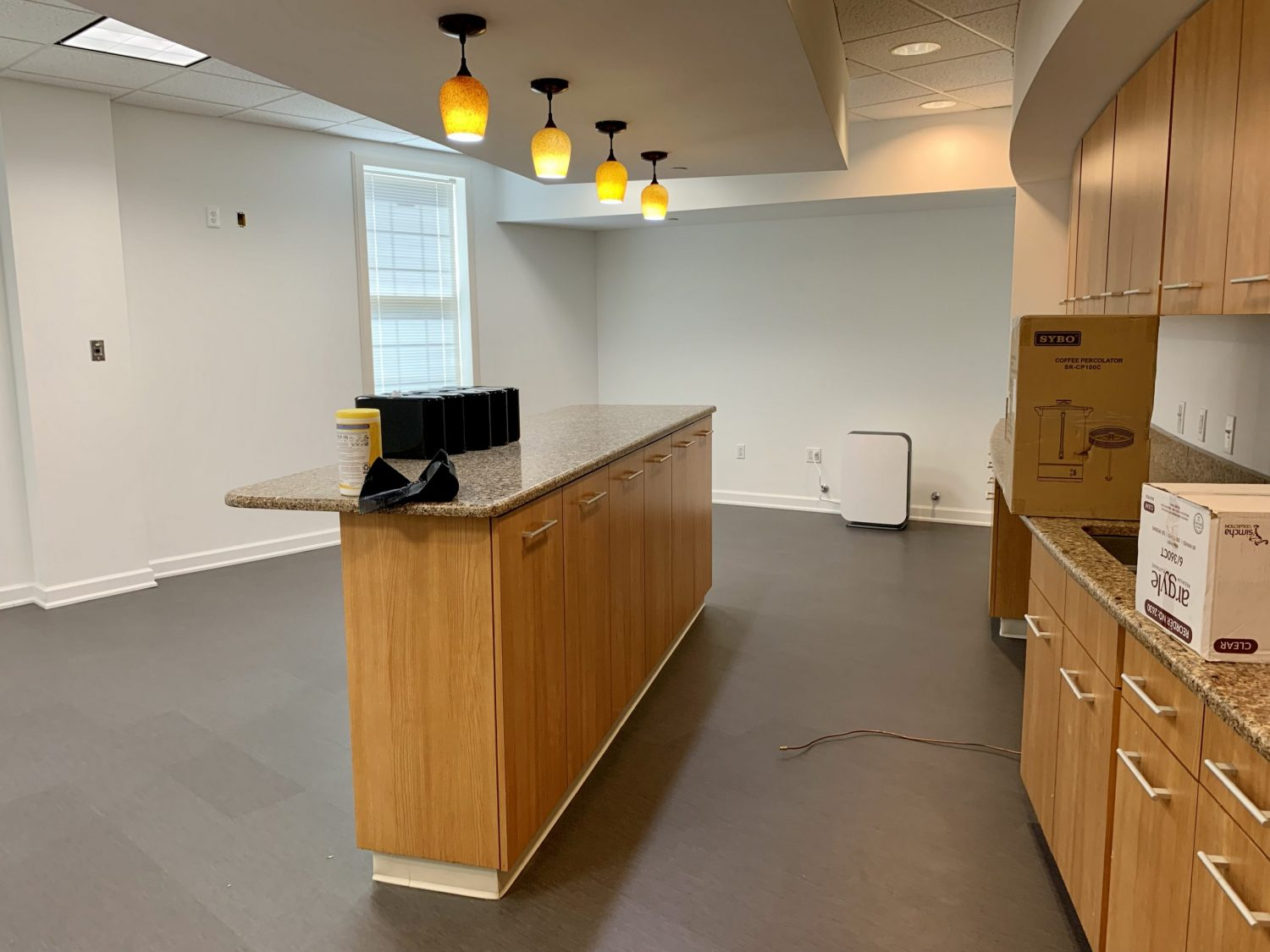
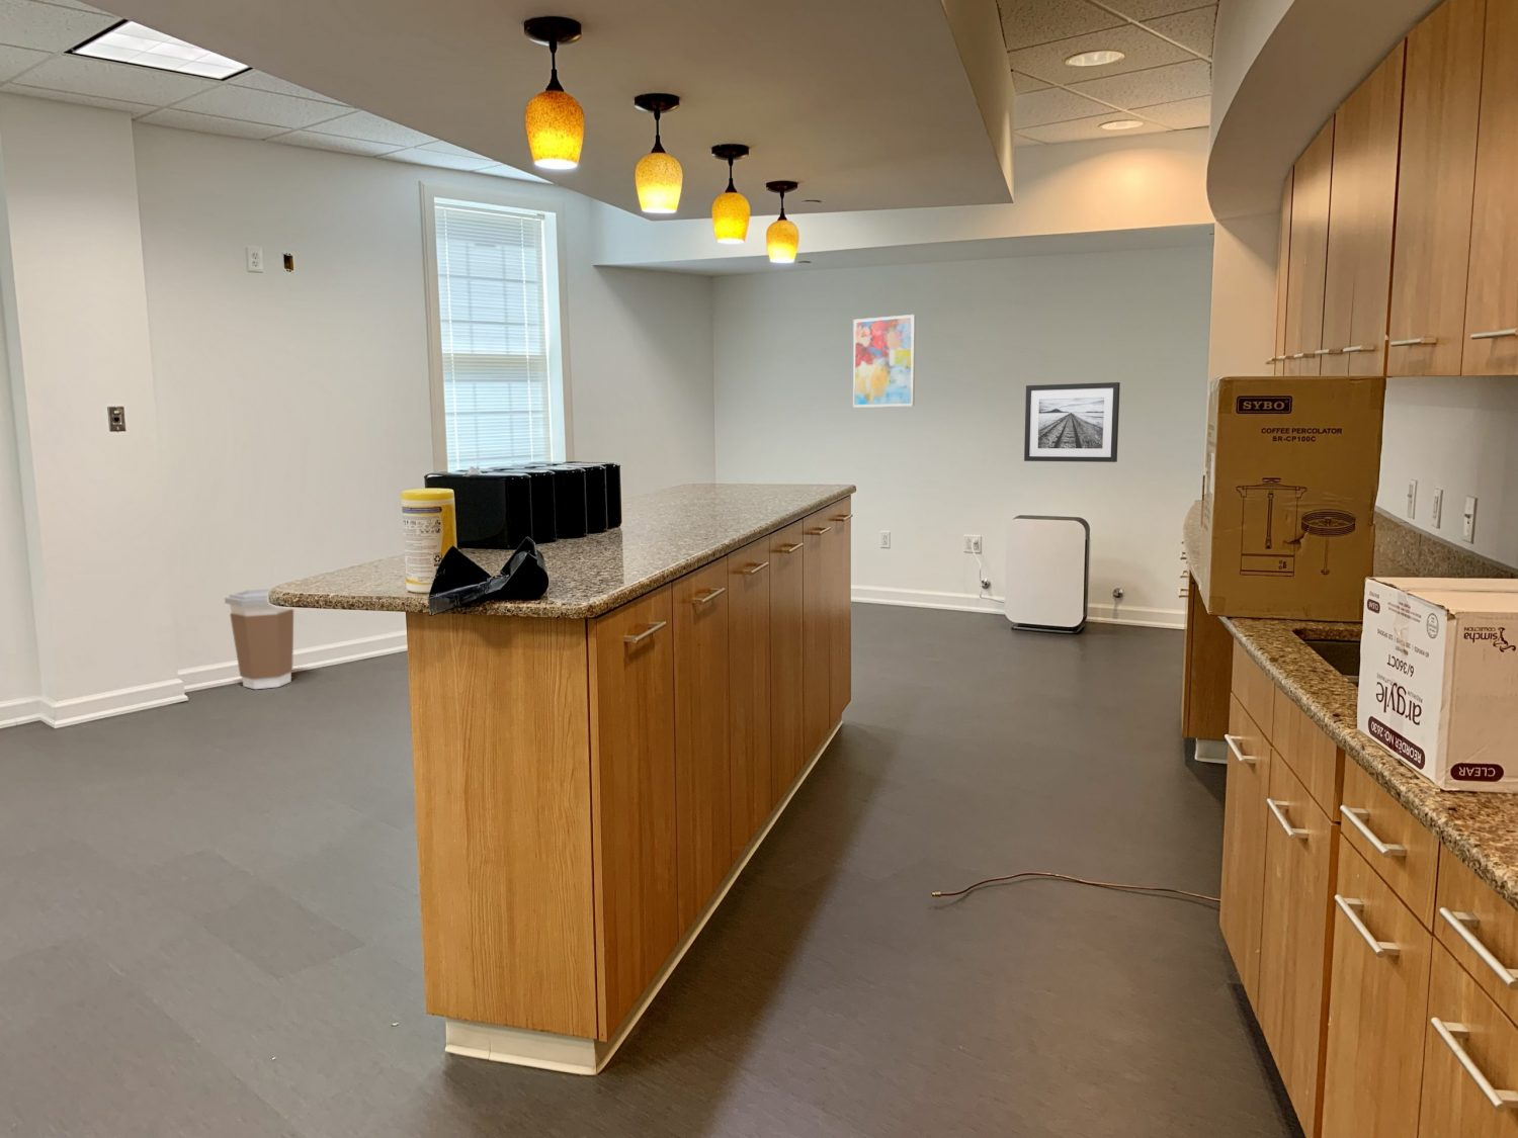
+ wall art (883, 362)
+ wall art (1070, 423)
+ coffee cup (263, 638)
